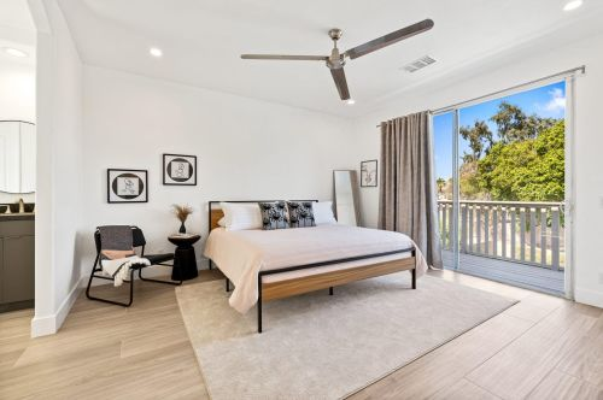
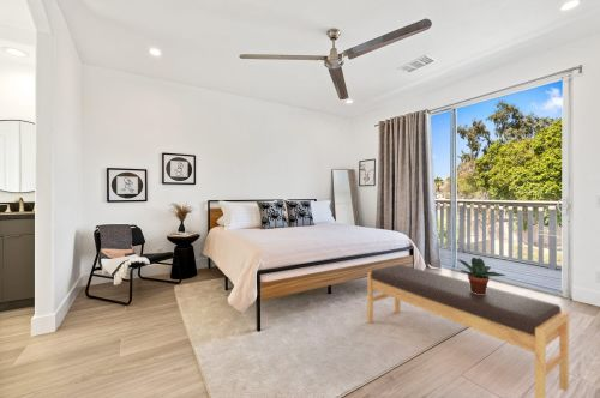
+ potted plant (478, 273)
+ bench (446, 315)
